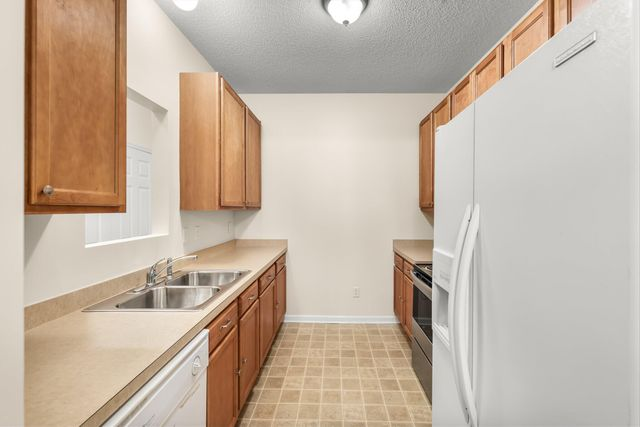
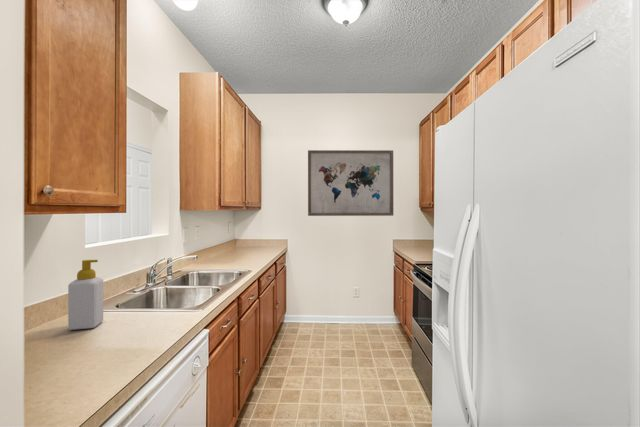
+ wall art (350, 183)
+ soap bottle (86, 292)
